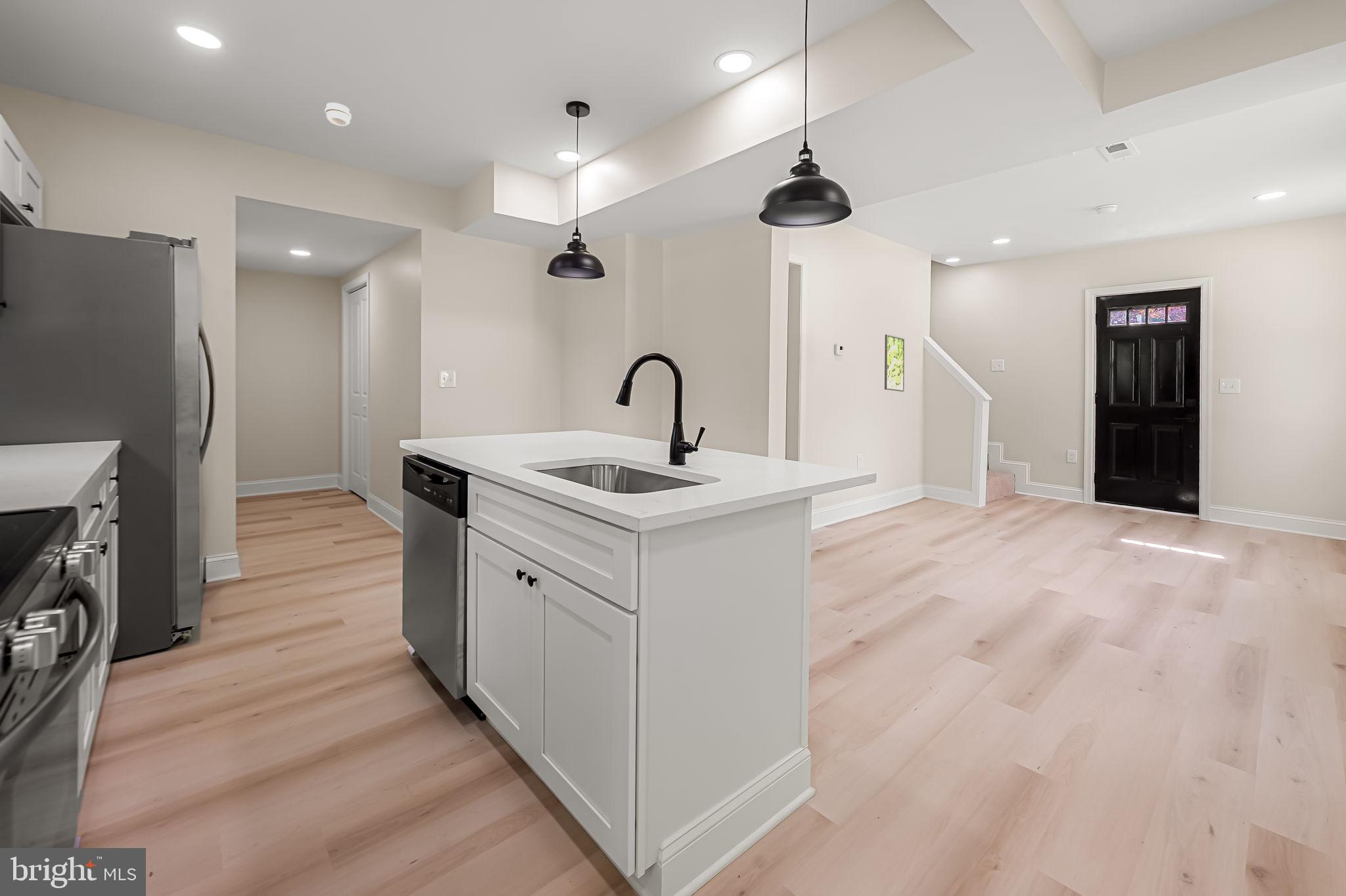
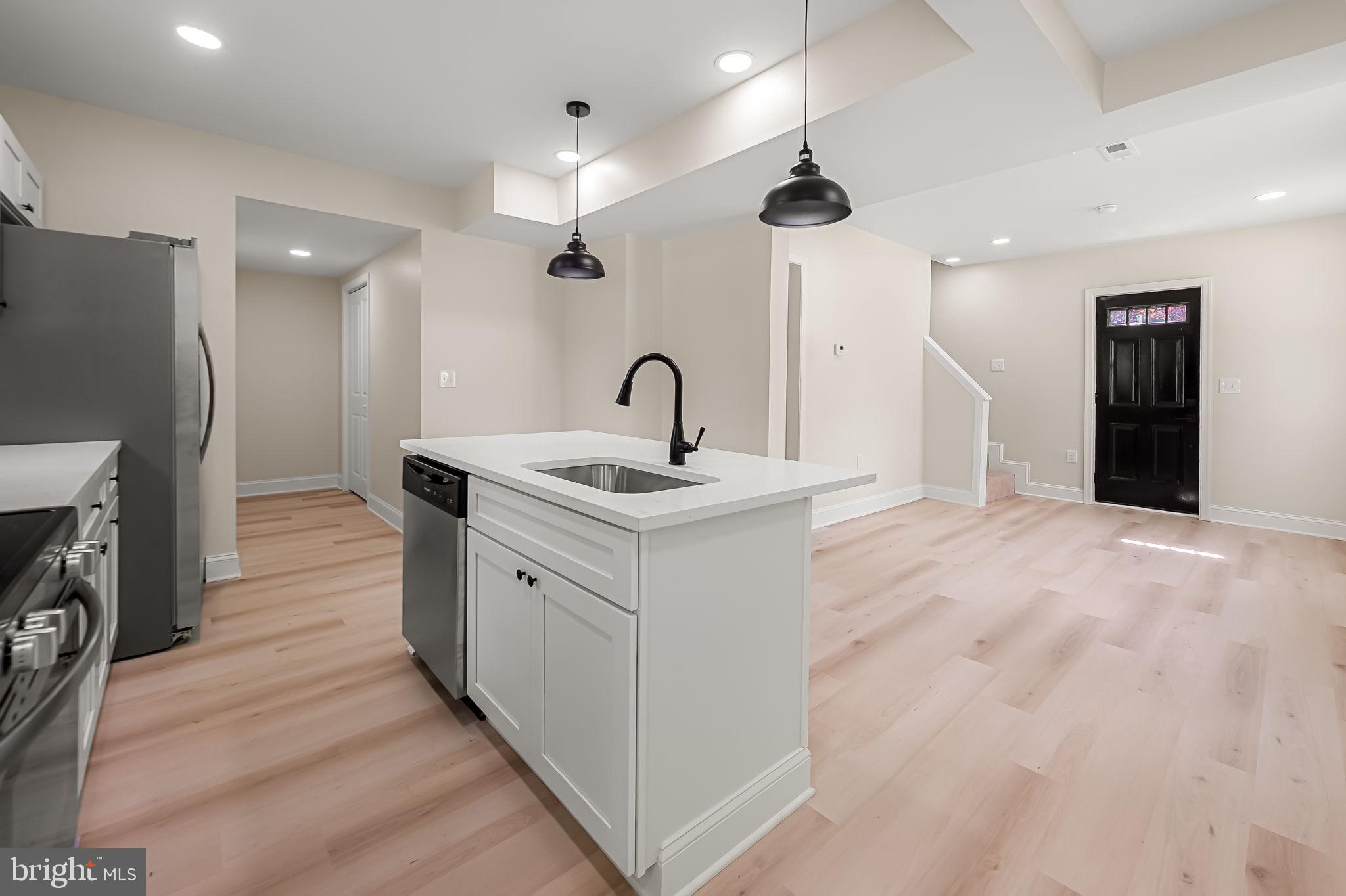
- smoke detector (338, 114)
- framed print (894, 363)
